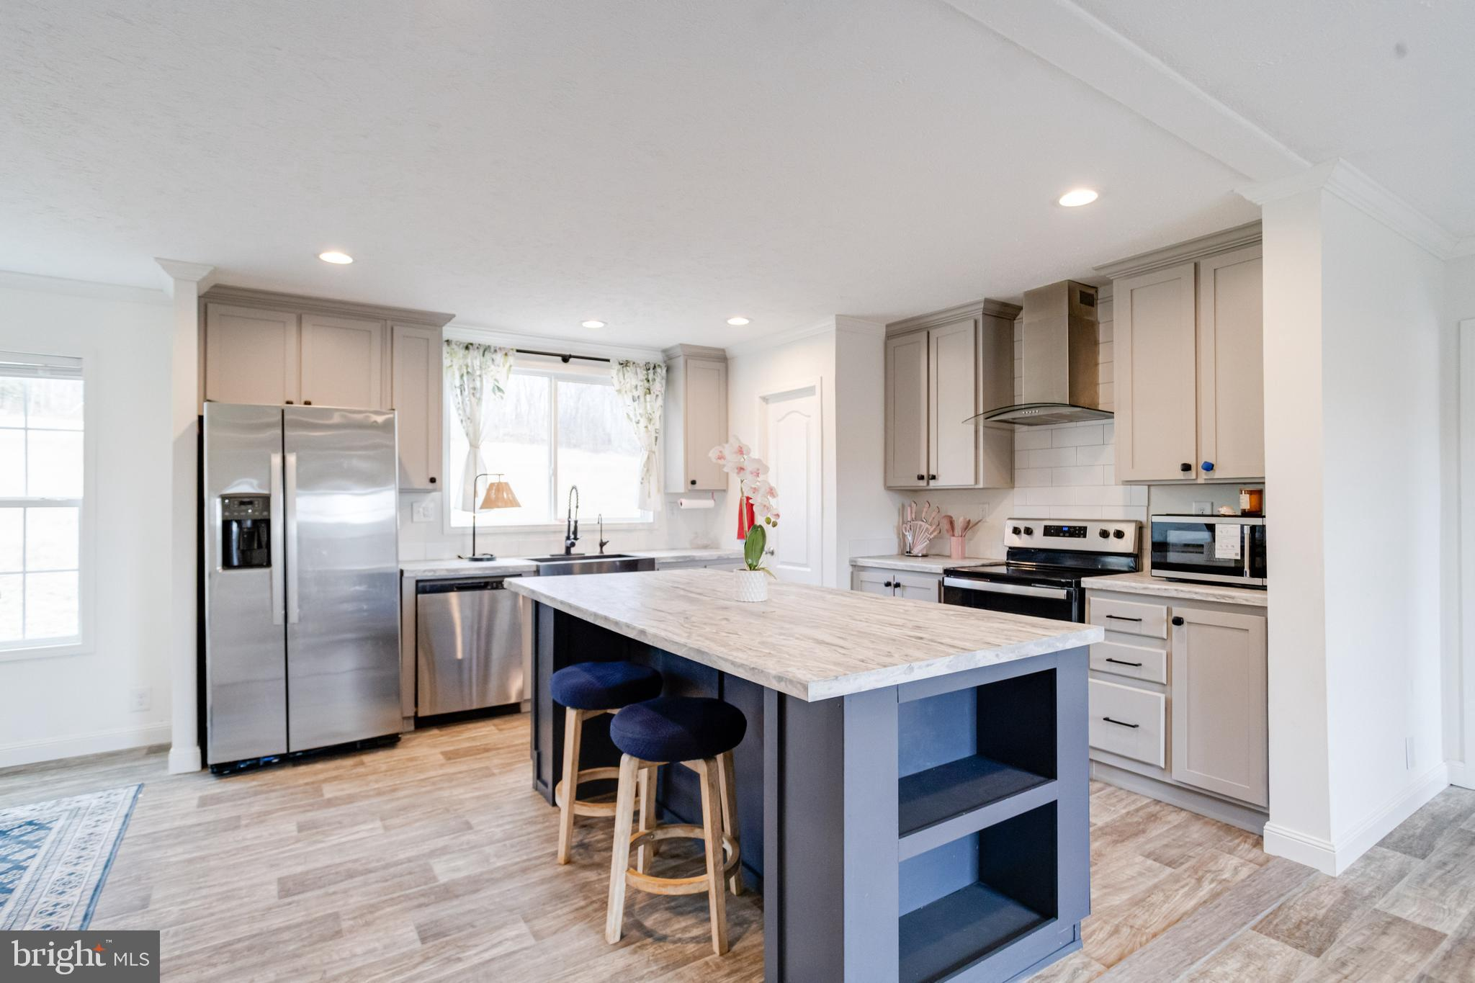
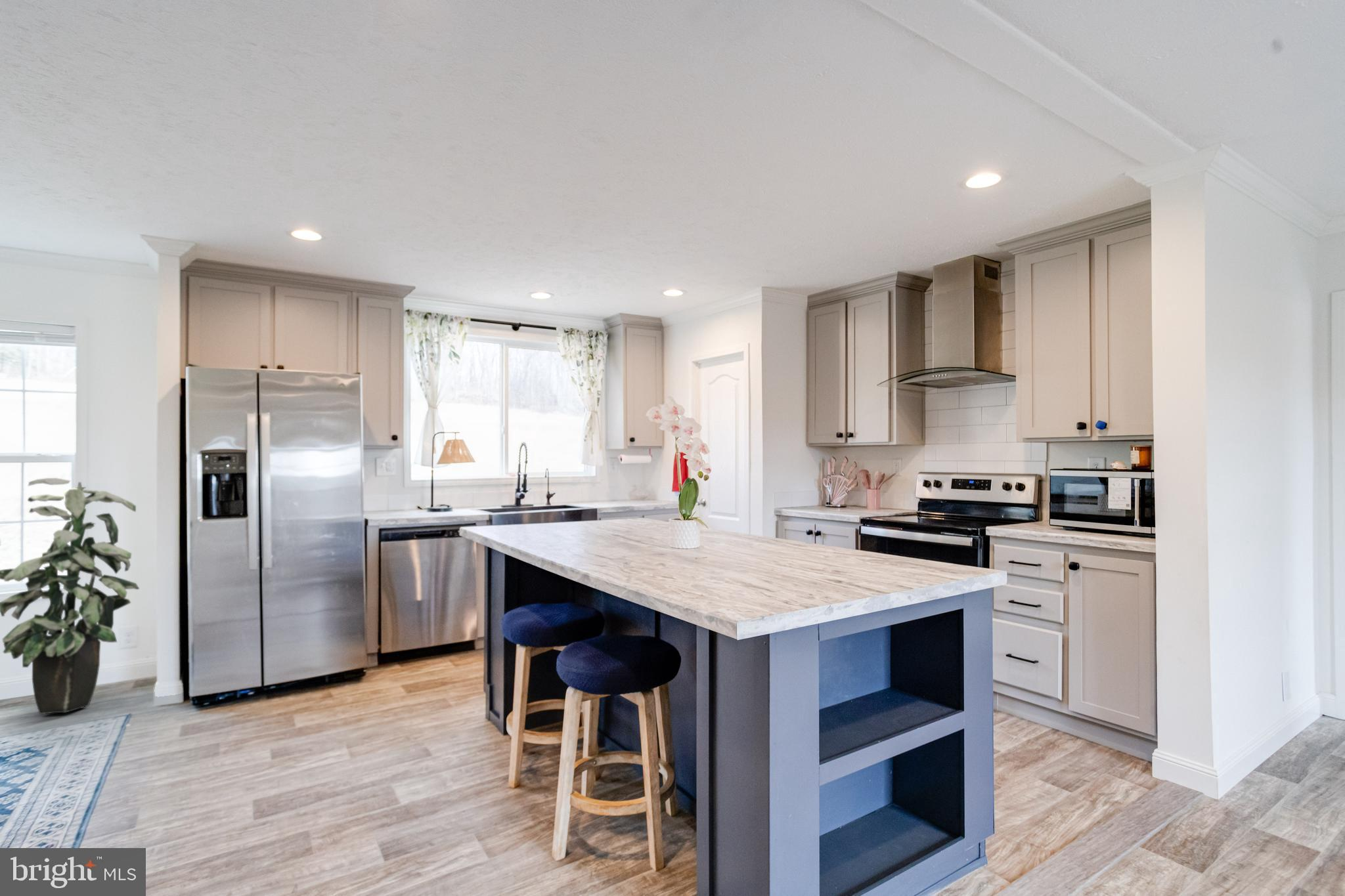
+ indoor plant (64, 593)
